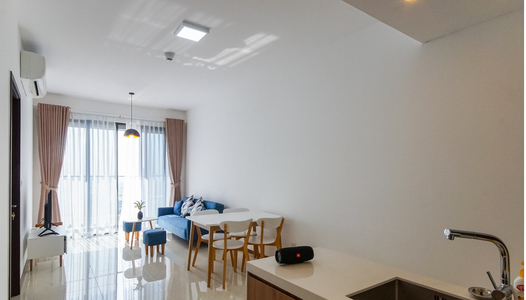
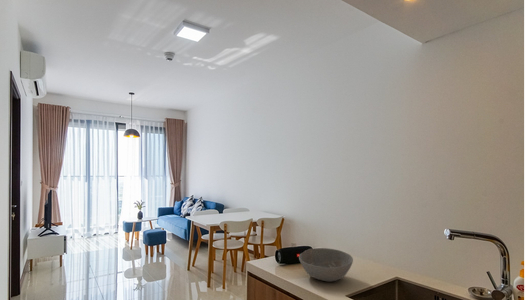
+ bowl (325, 266)
